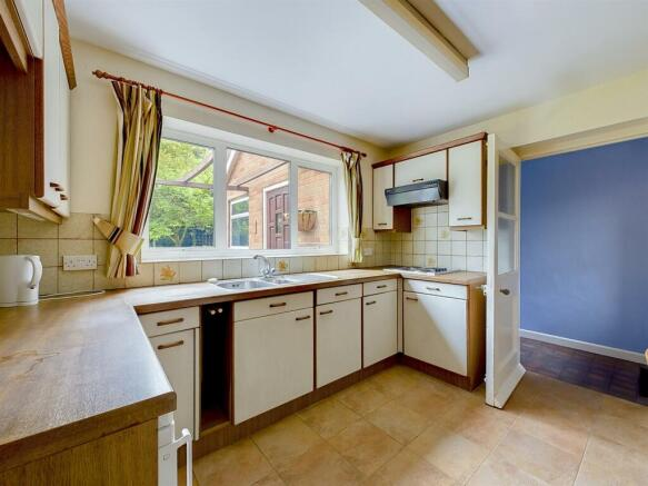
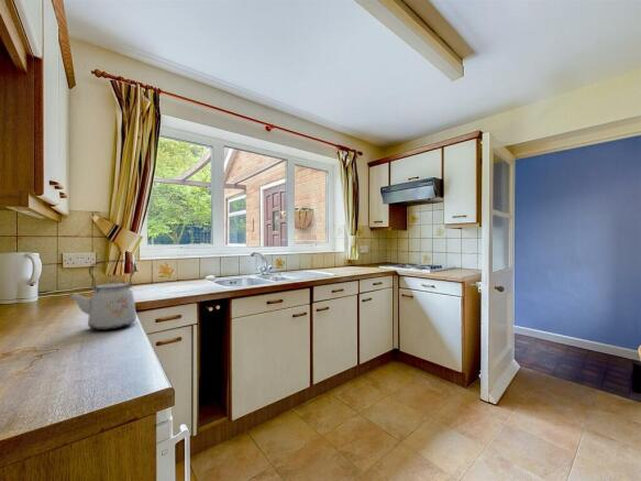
+ kettle (103, 294)
